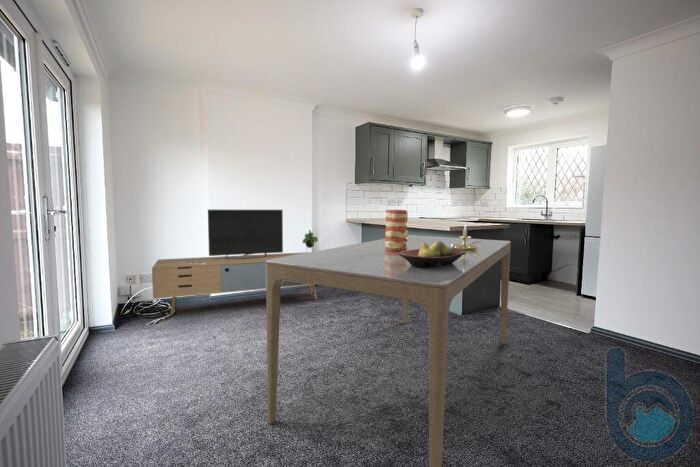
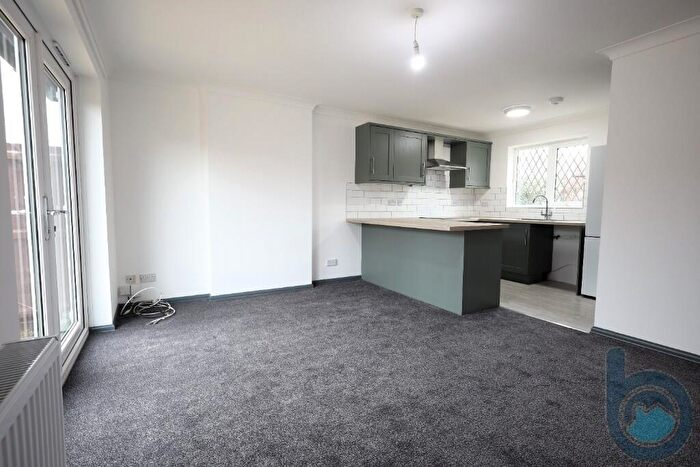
- dining table (407, 311)
- media console (247, 257)
- vase (397, 230)
- candle holder (466, 235)
- fruit bowl (432, 252)
